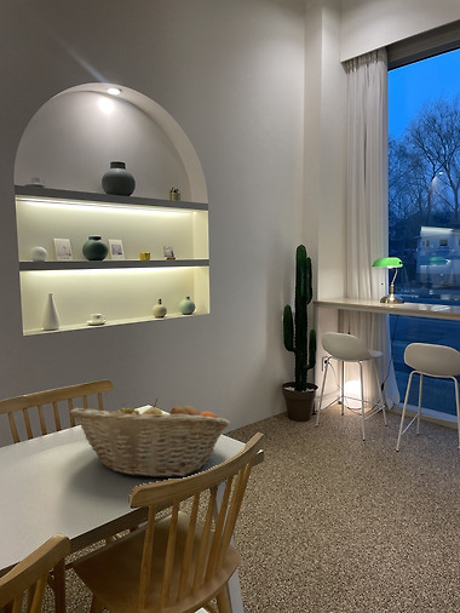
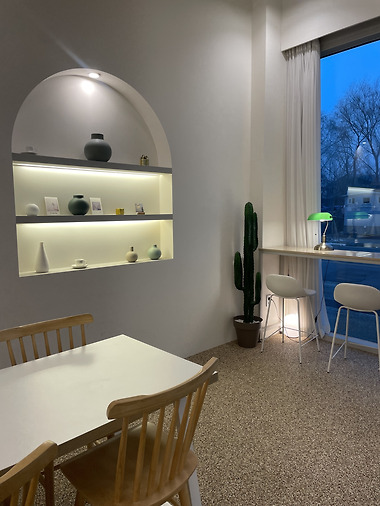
- fruit basket (150, 429)
